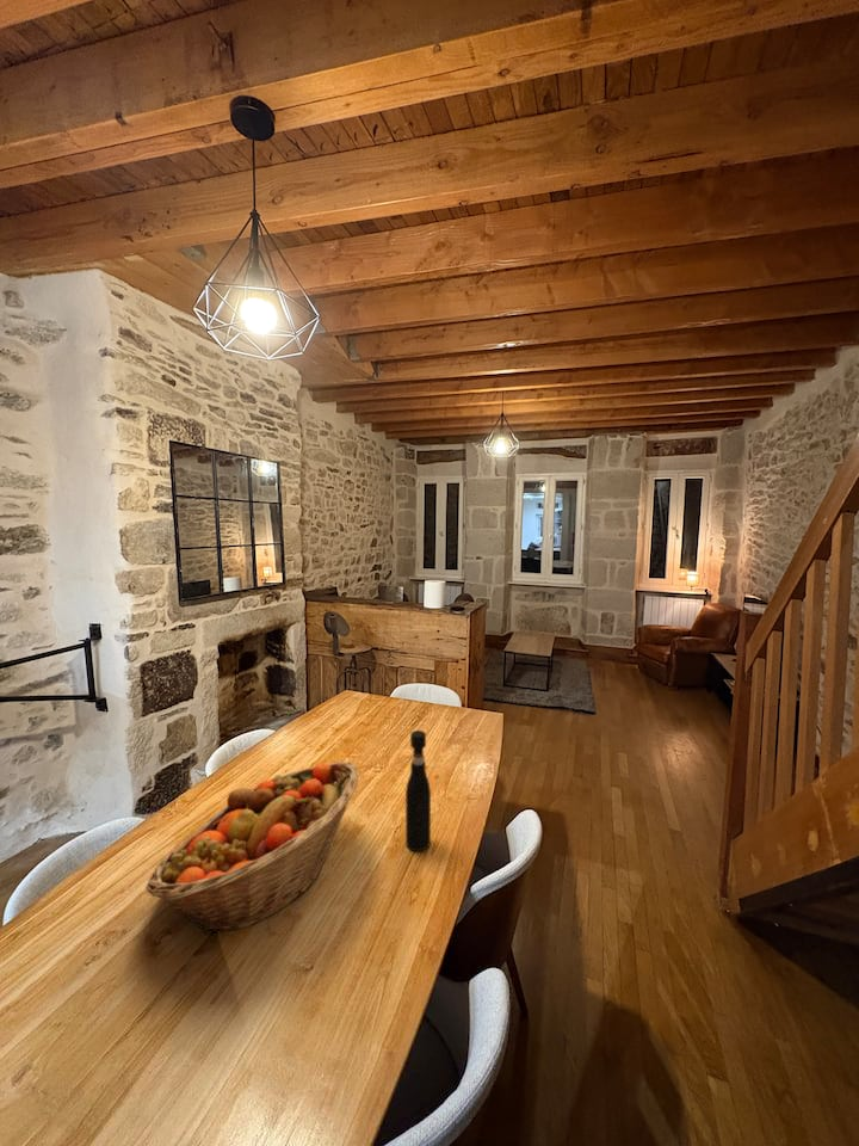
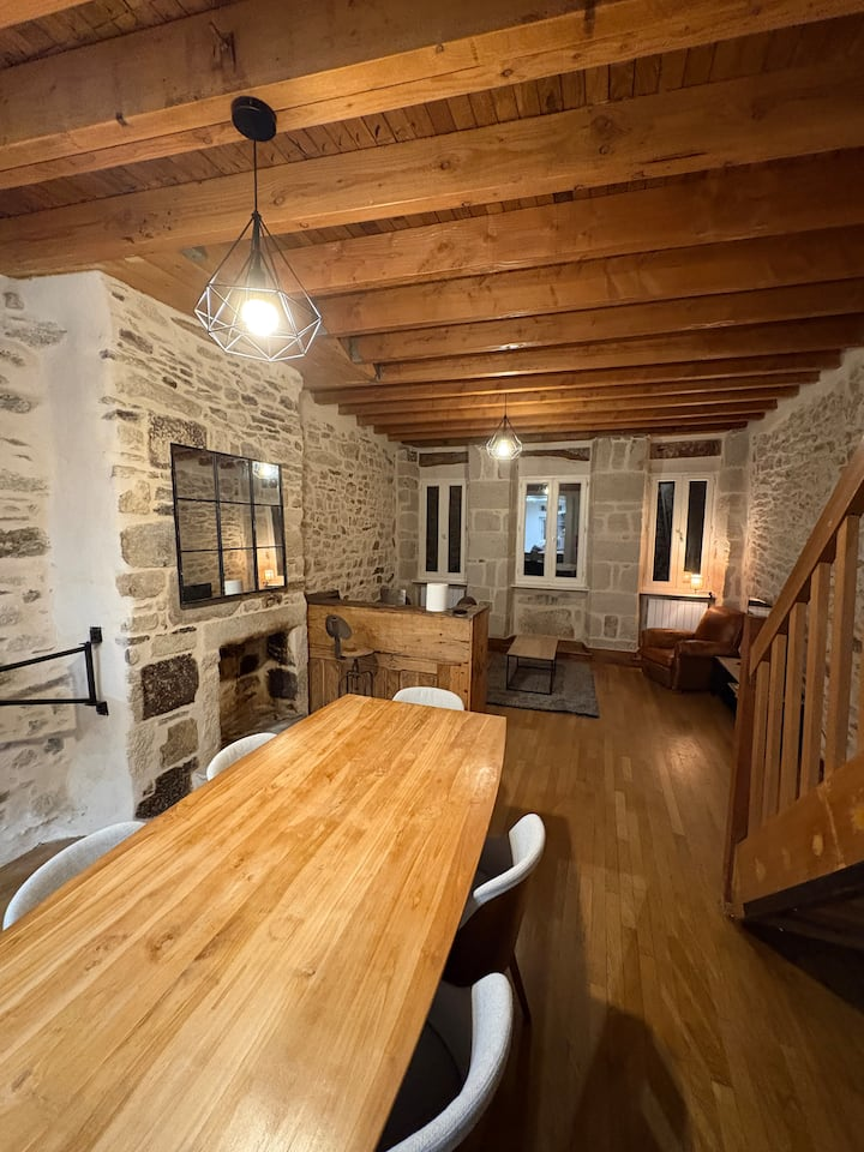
- pepper grinder (418, 788)
- fruit basket (267, 831)
